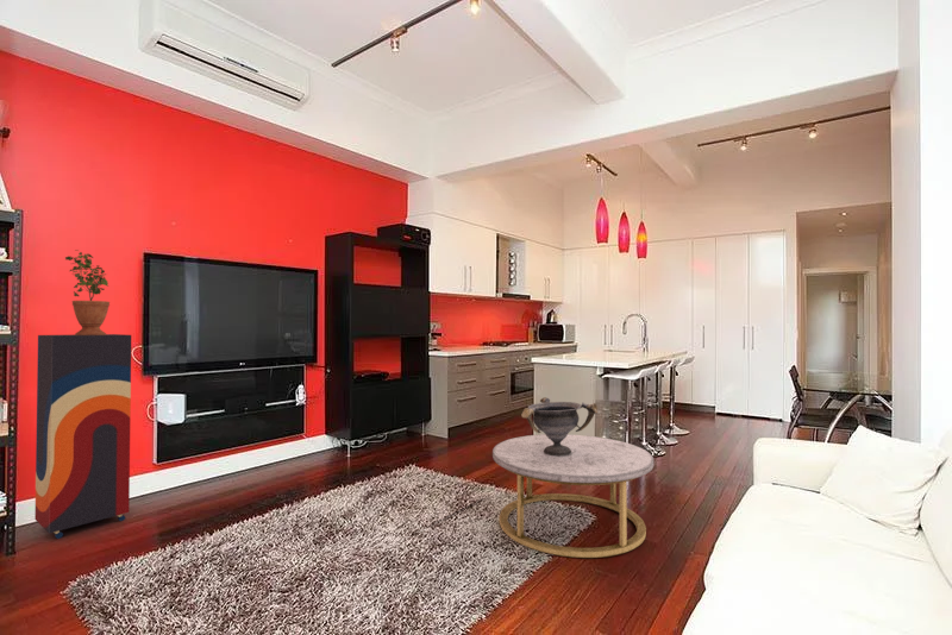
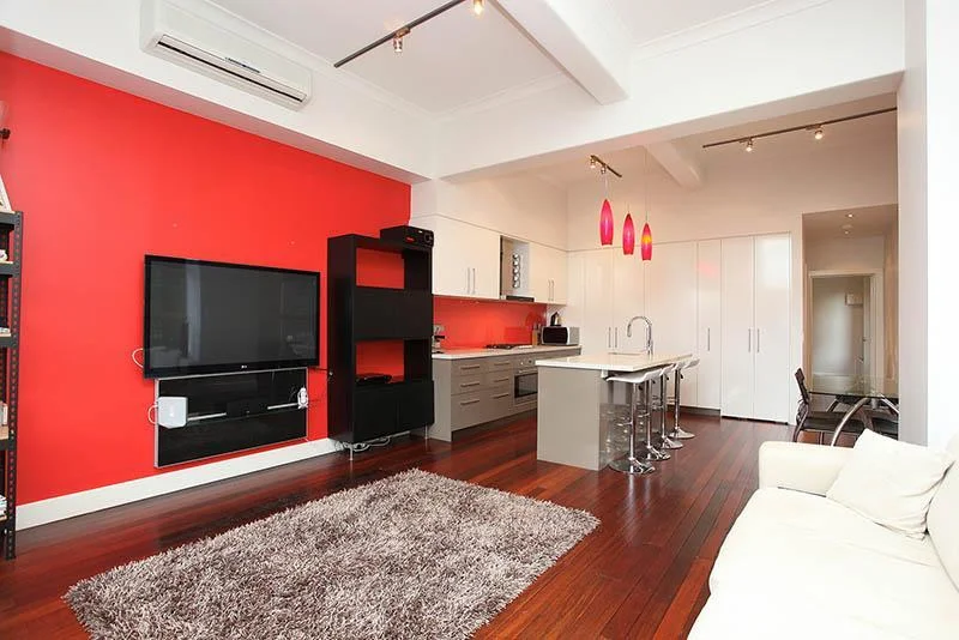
- shelving unit (83, 428)
- potted plant (87, 290)
- coffee table (570, 484)
- decorative bowl (559, 427)
